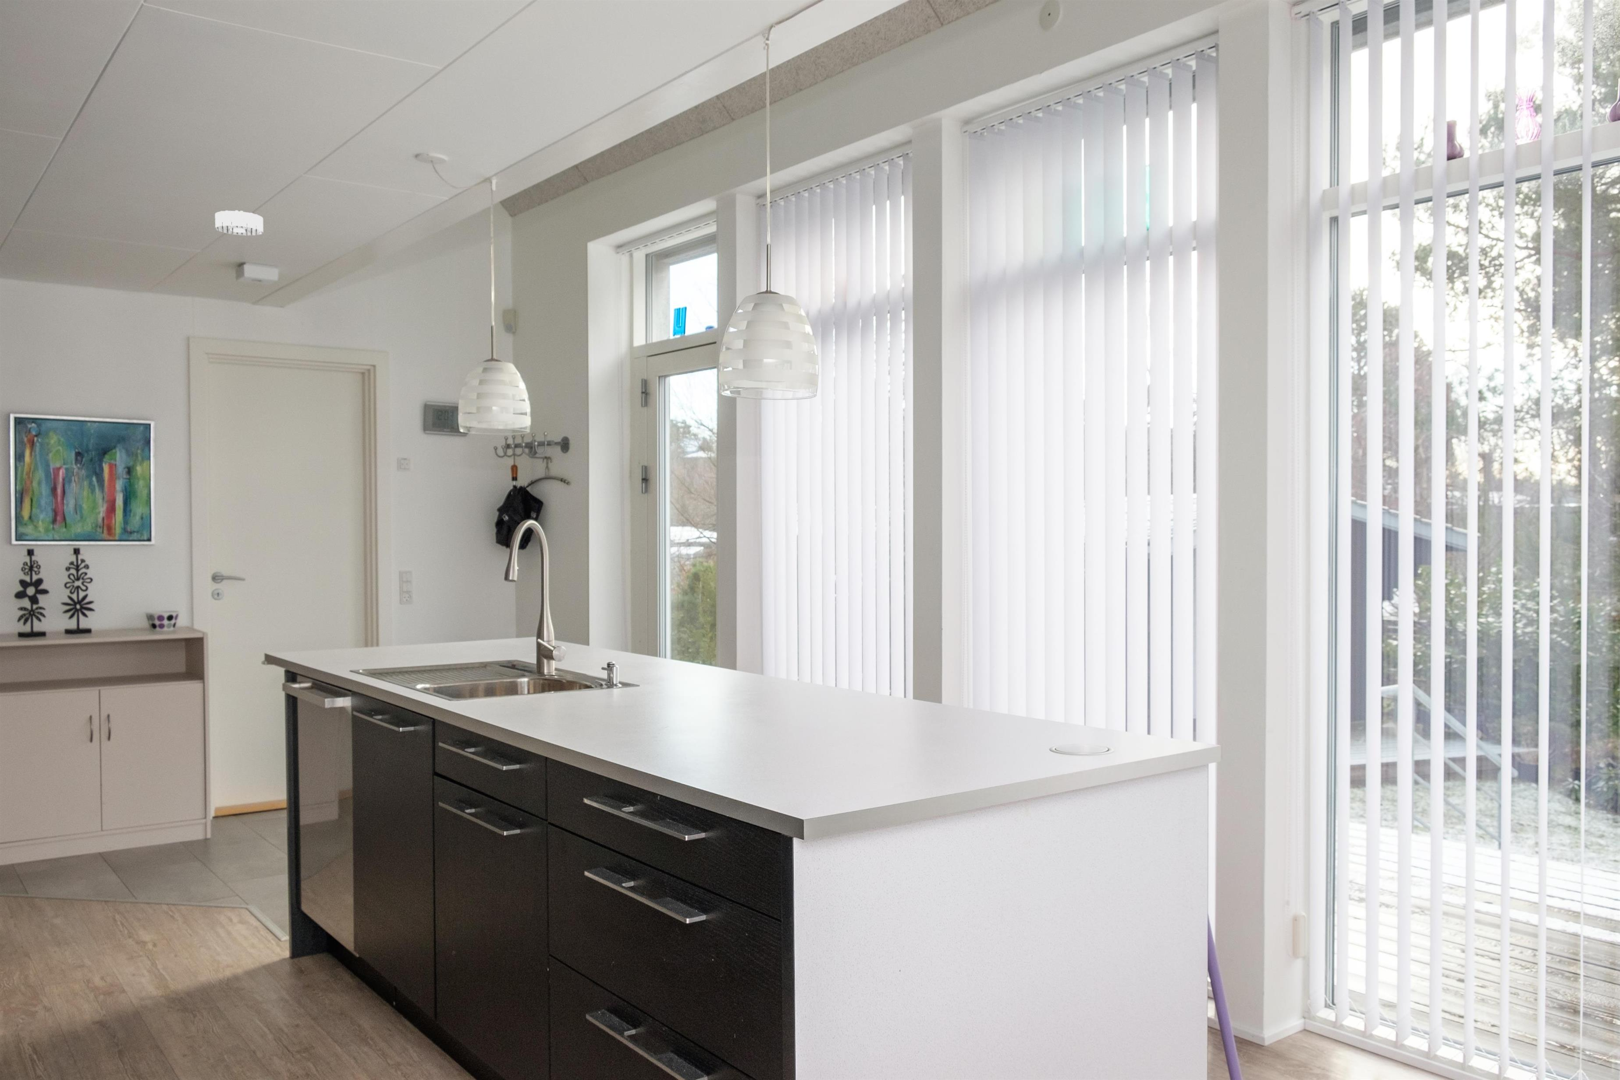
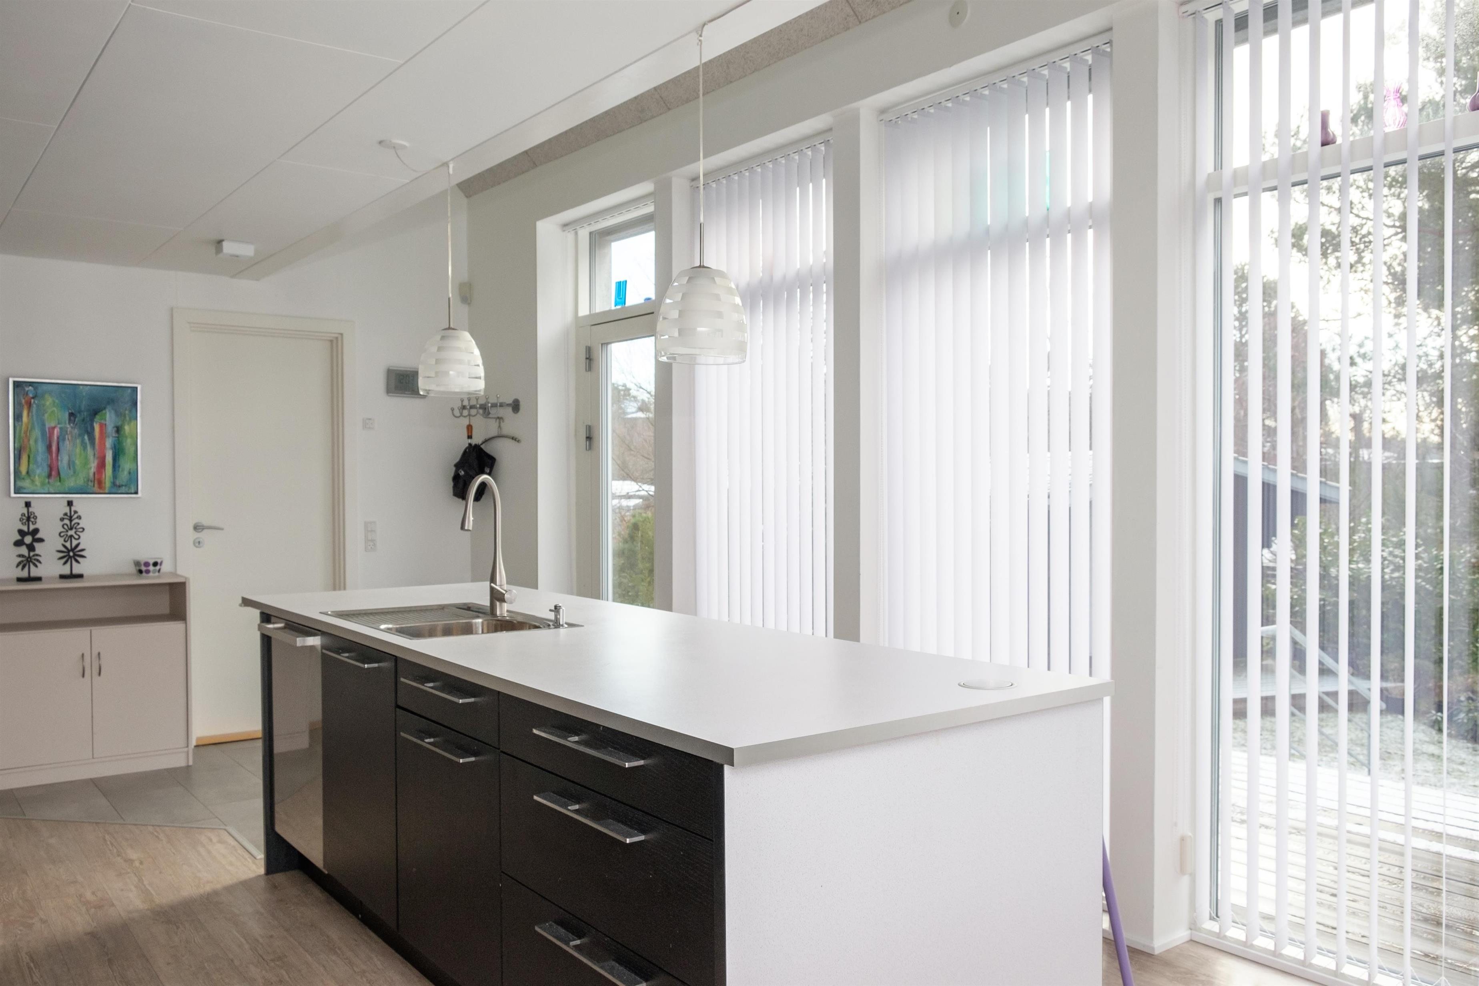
- smoke detector (240, 222)
